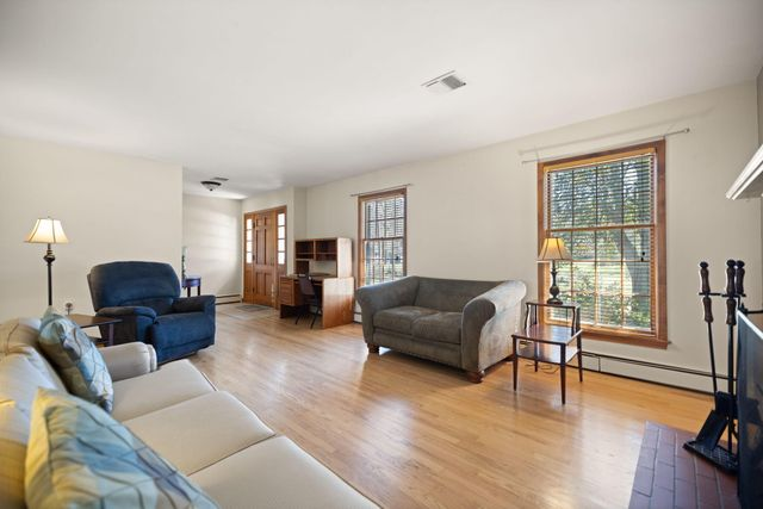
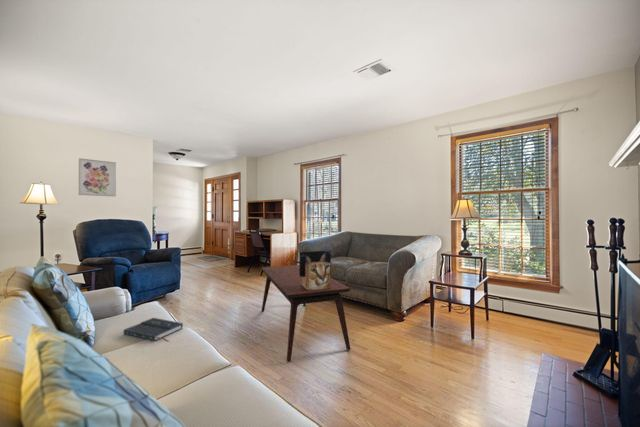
+ book (159, 329)
+ decorative box (315, 268)
+ coffee table (298, 301)
+ wall art (97, 178)
